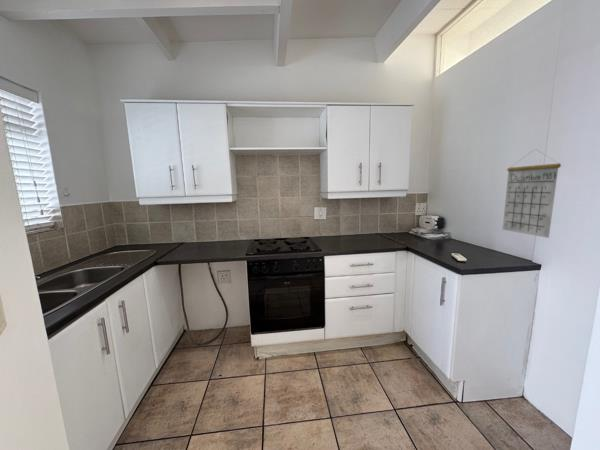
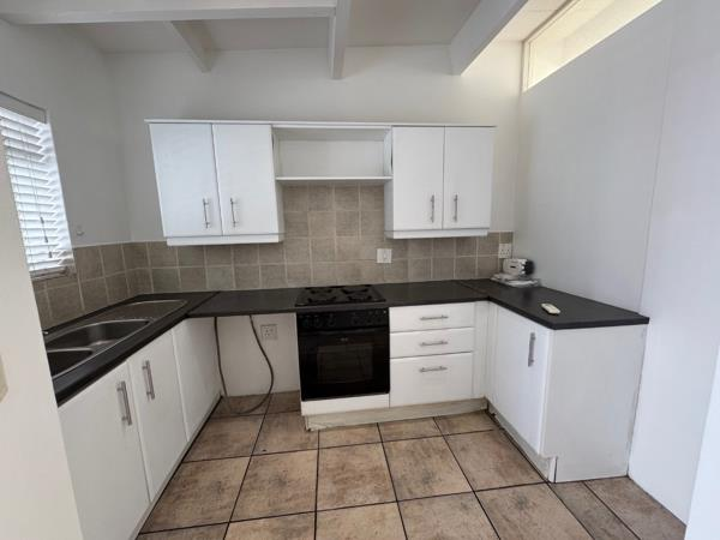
- calendar (528, 192)
